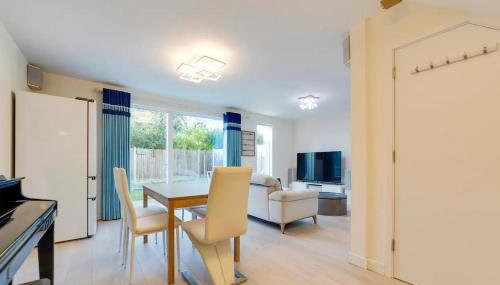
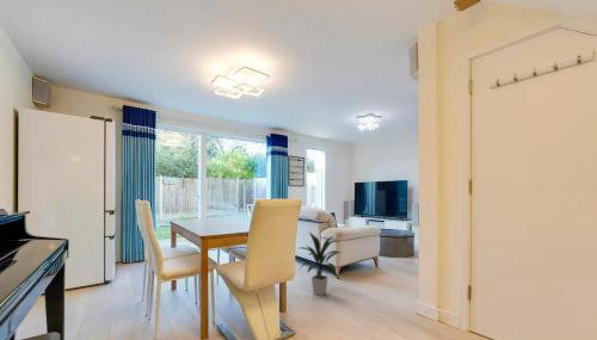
+ indoor plant (321, 262)
